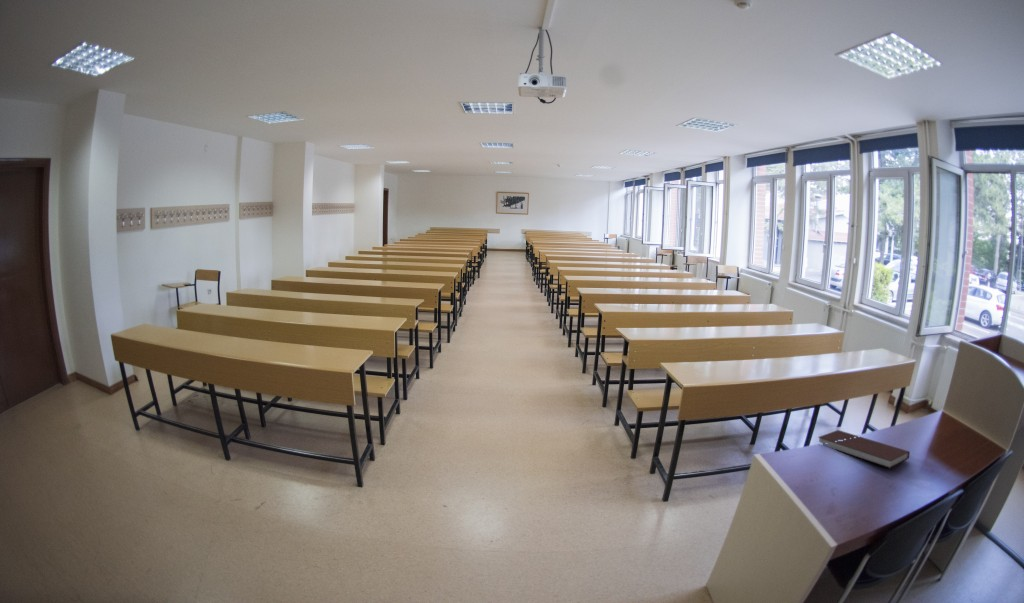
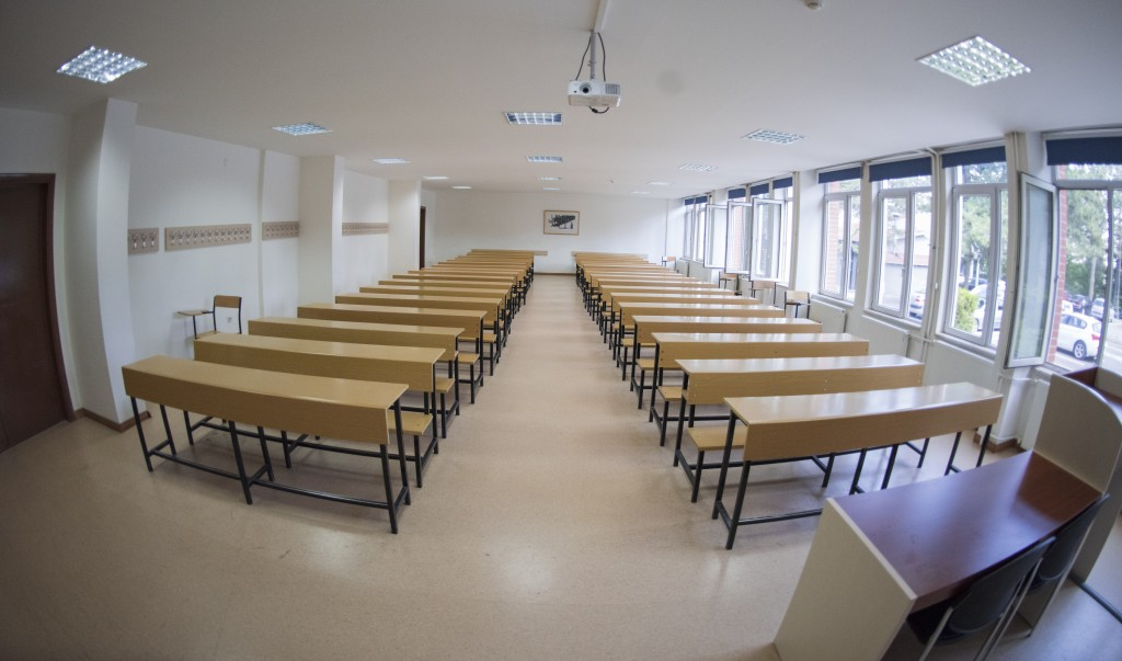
- notebook (861, 447)
